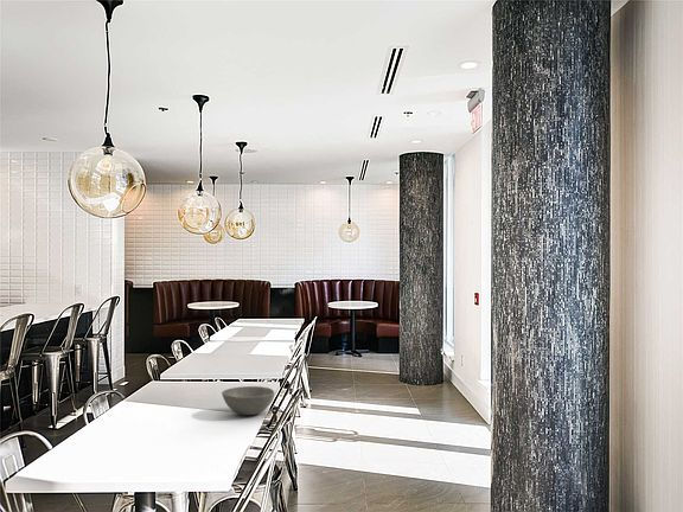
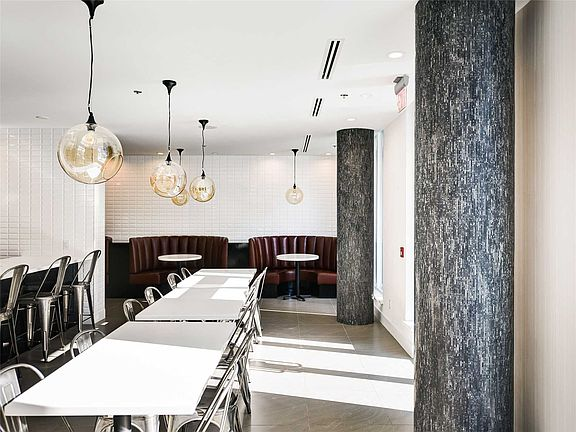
- bowl (248, 402)
